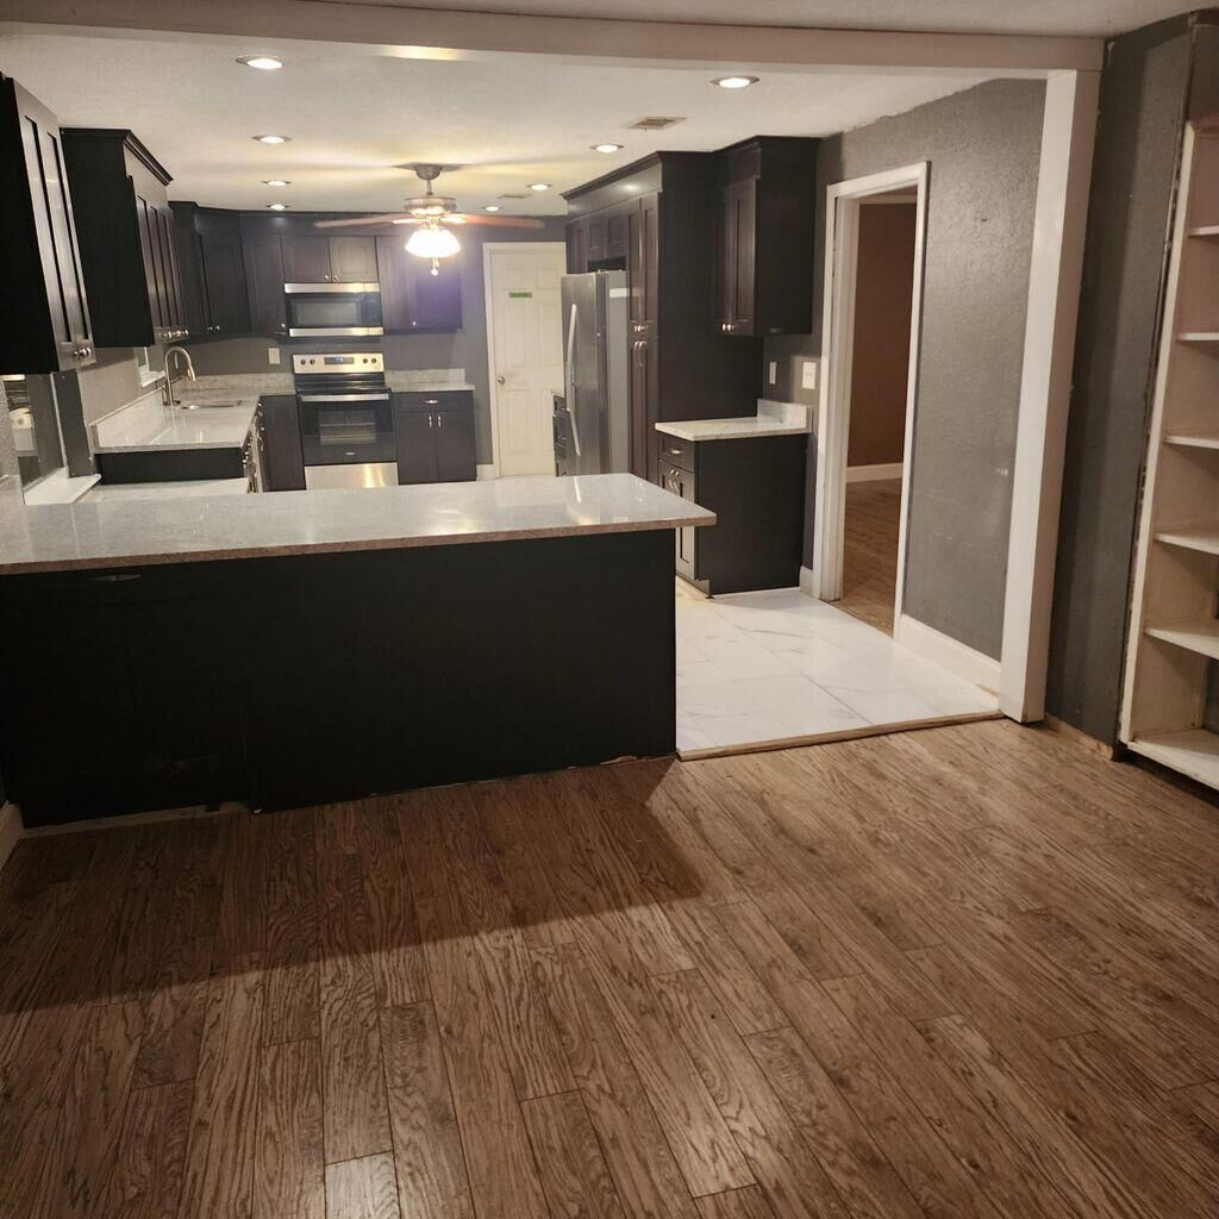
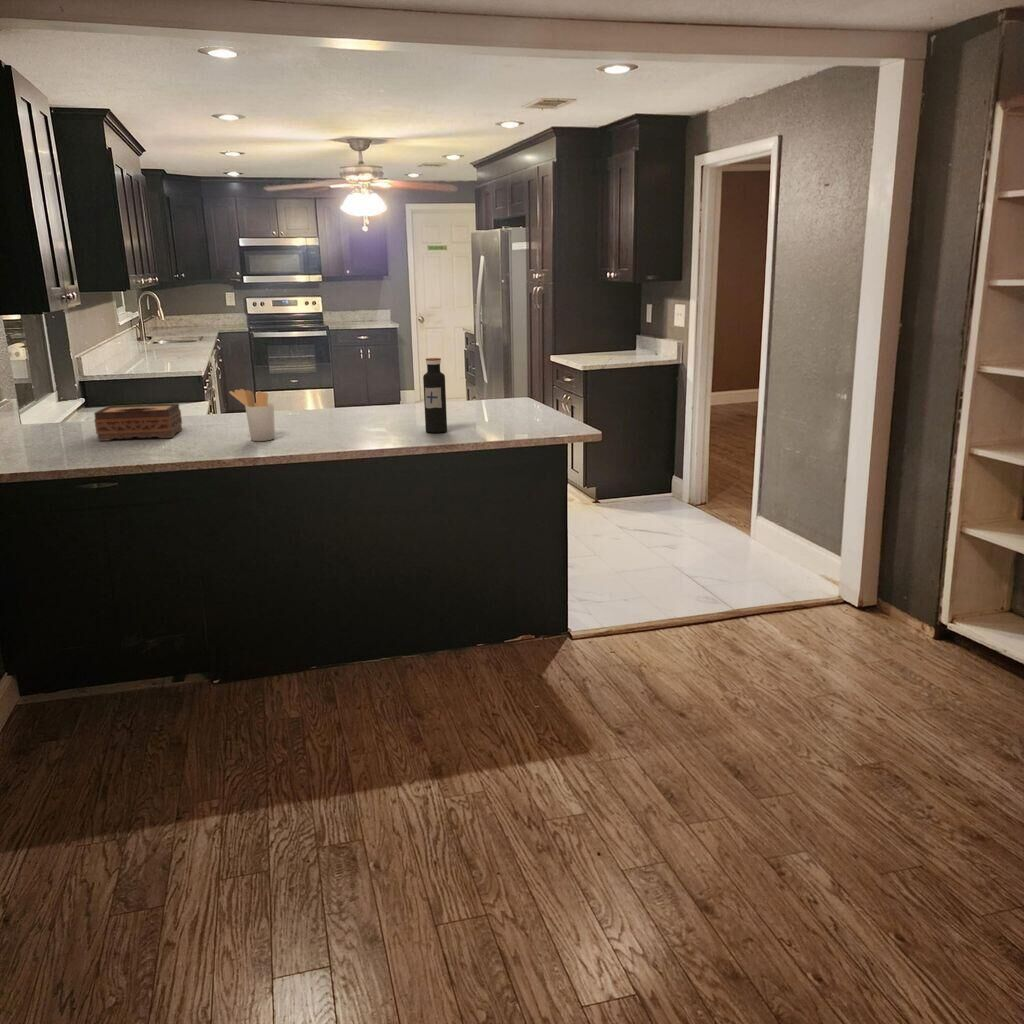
+ water bottle (434, 395)
+ utensil holder (253, 413)
+ tissue box (139, 421)
